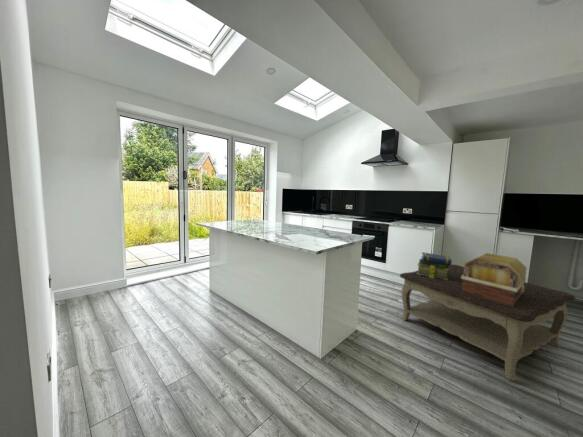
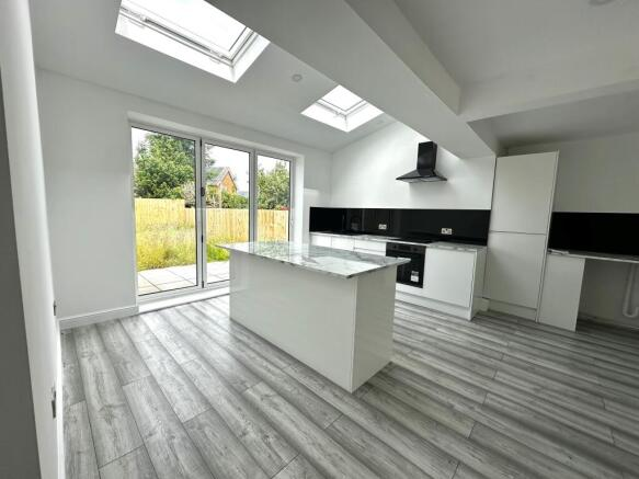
- coffee table (476, 307)
- decorative box (495, 275)
- stack of books (434, 264)
